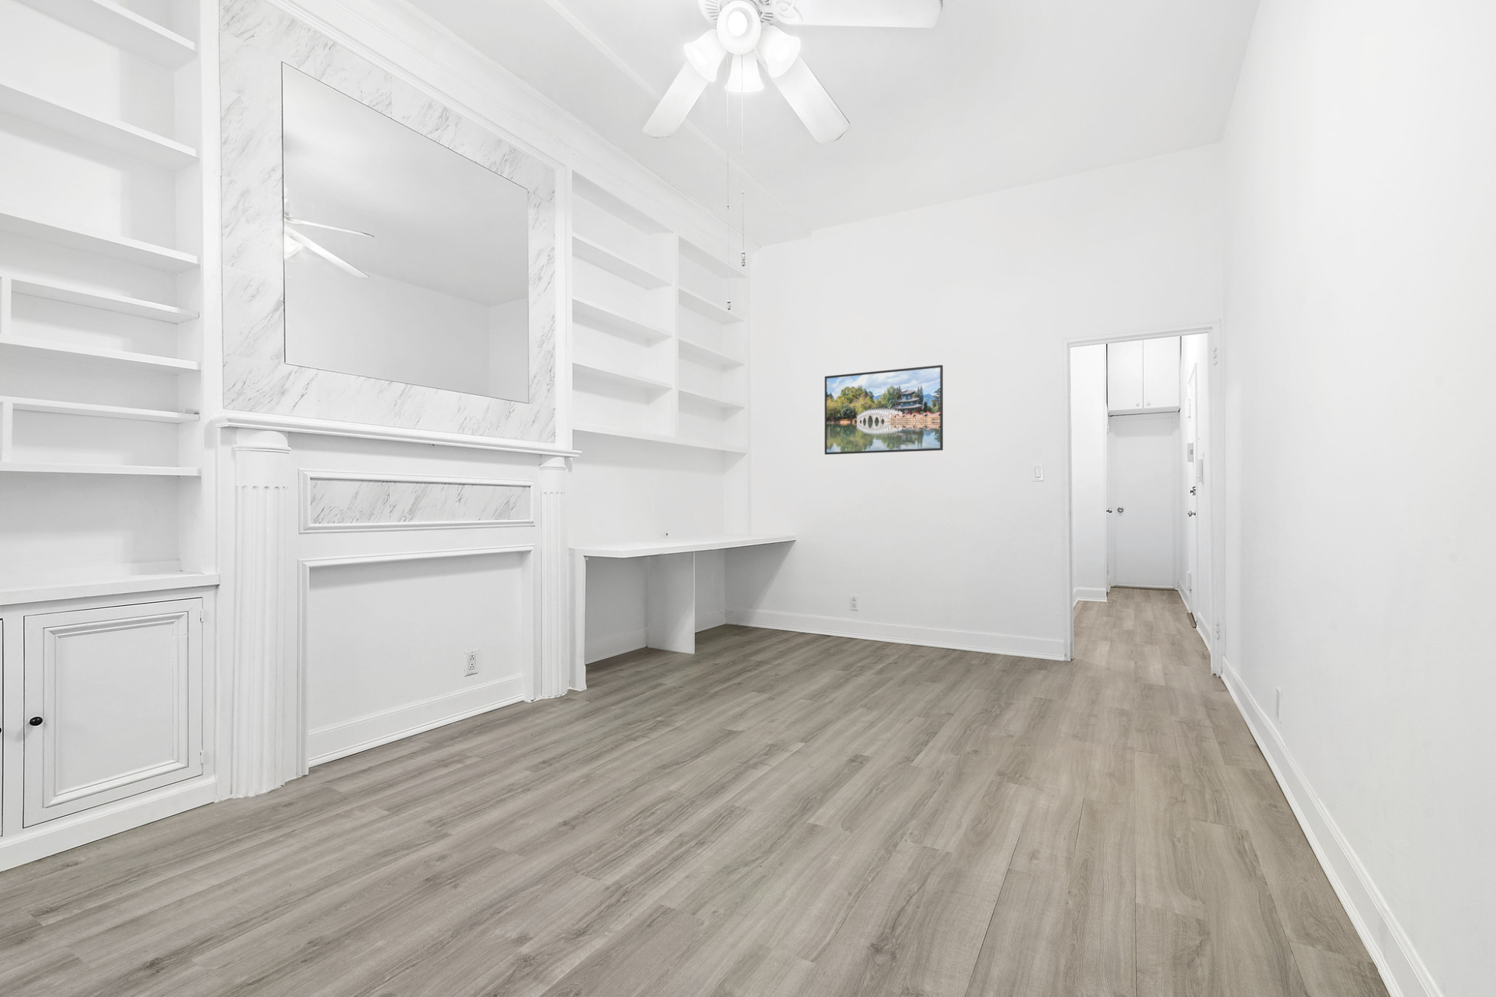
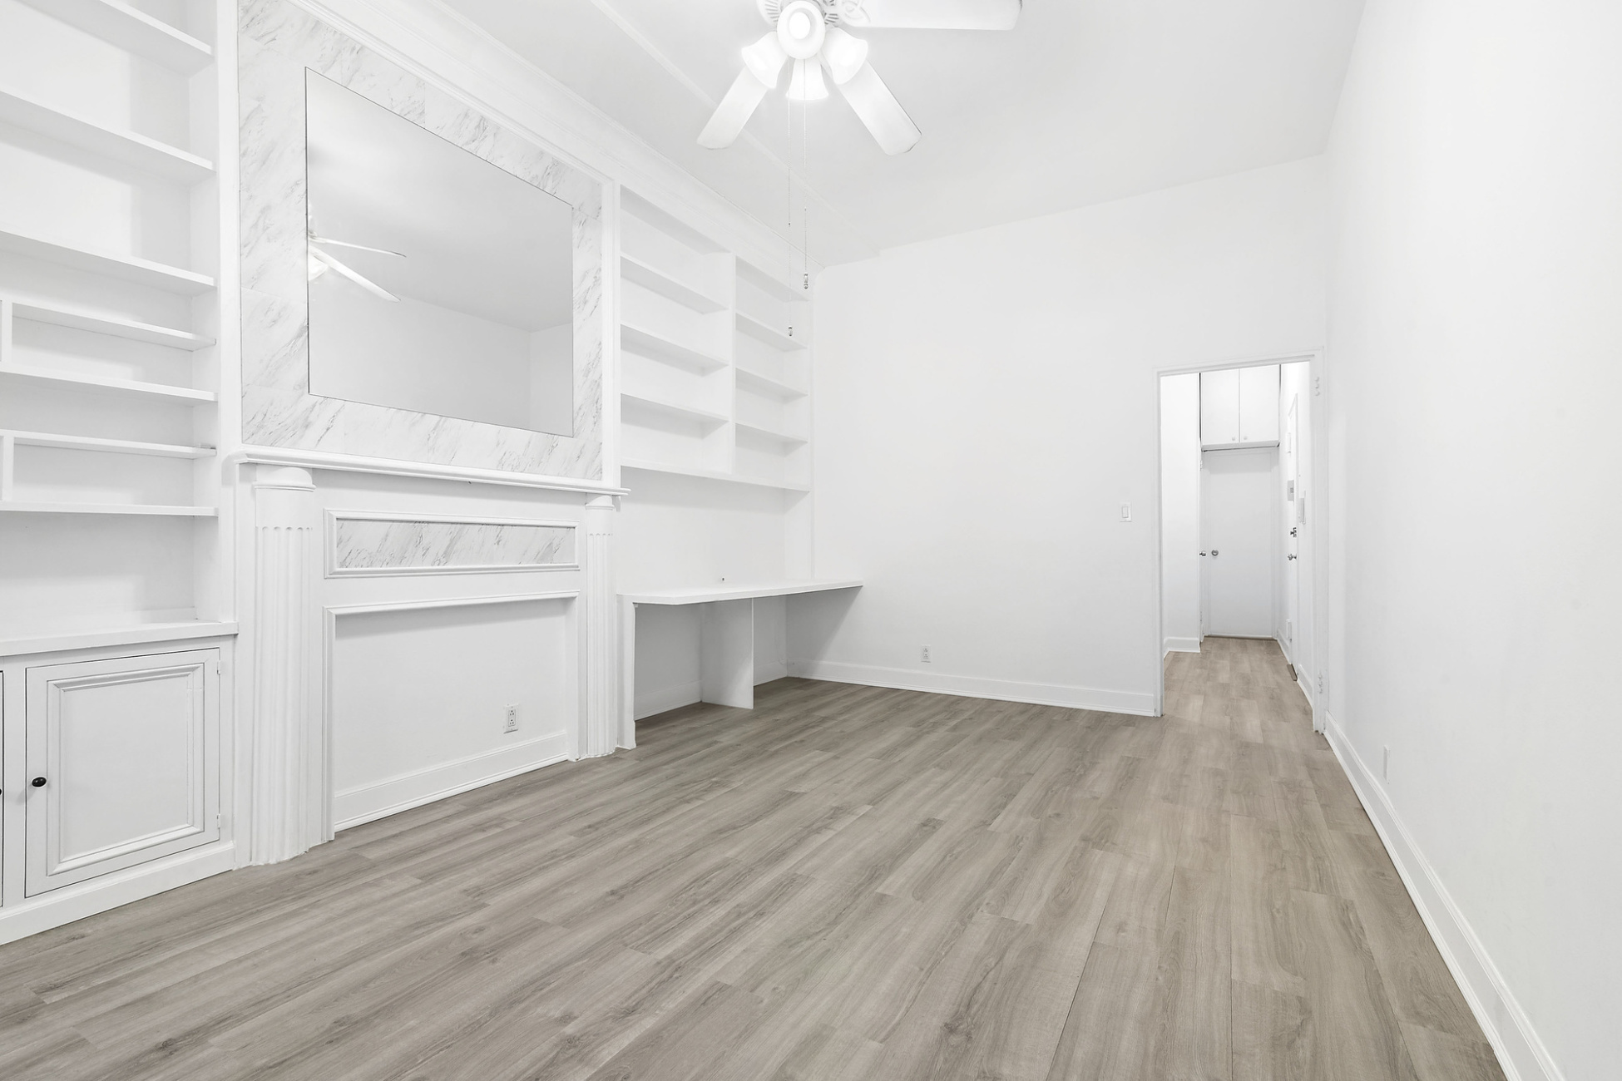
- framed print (880, 411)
